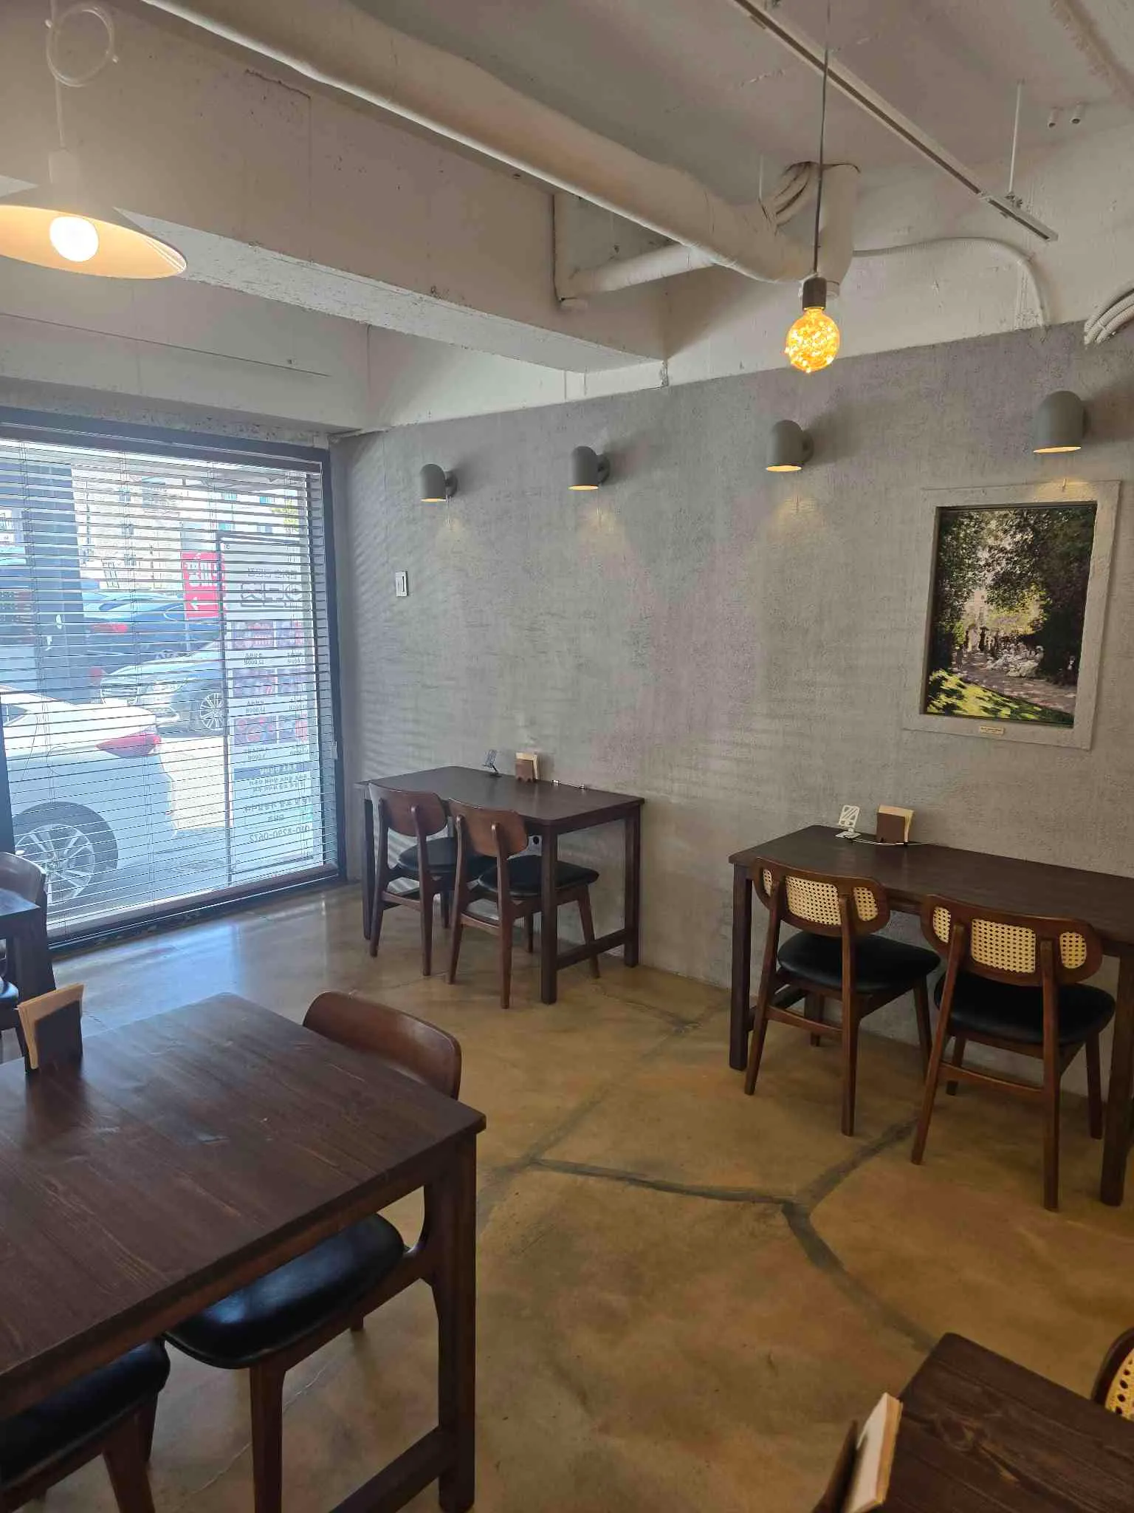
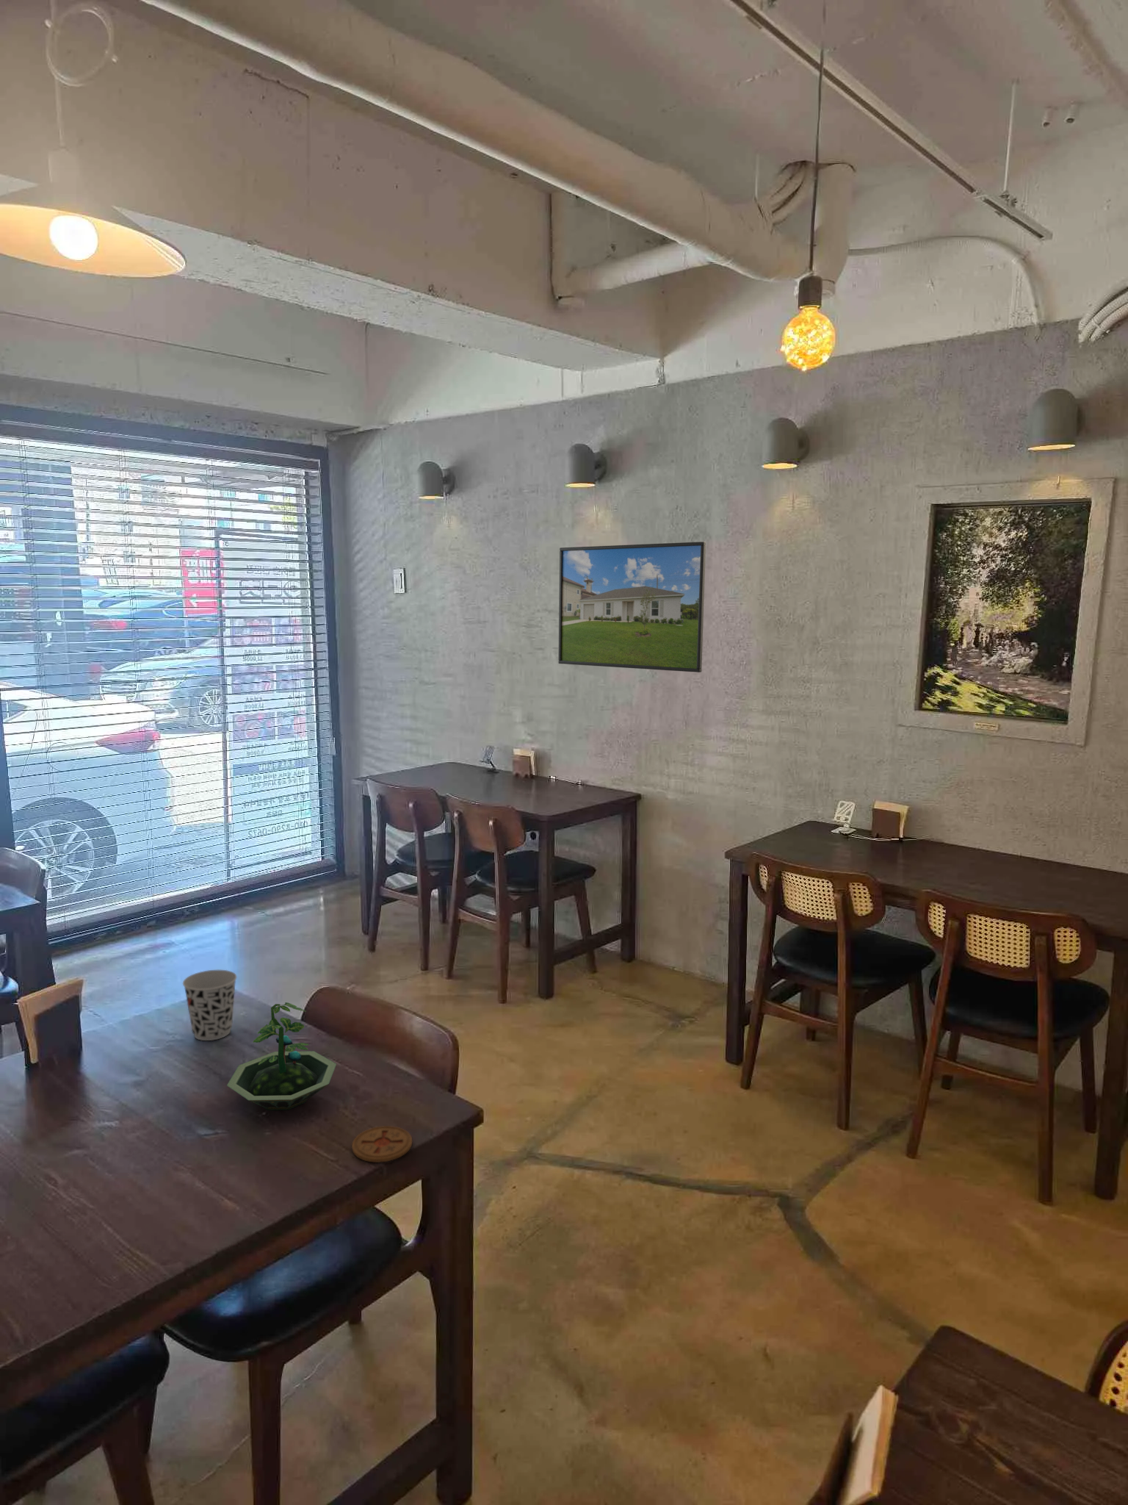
+ terrarium (281, 1020)
+ coaster (382, 1144)
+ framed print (627, 607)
+ cup (211, 1006)
